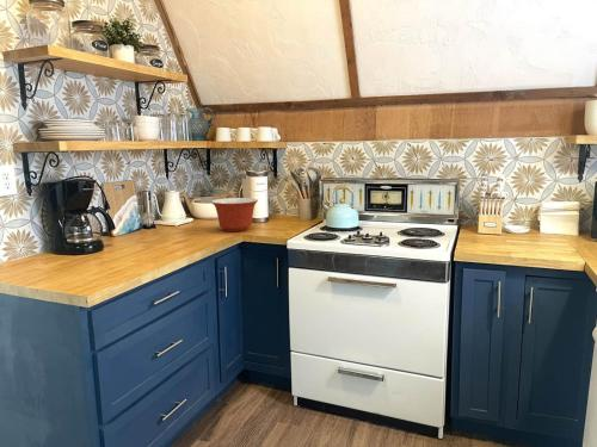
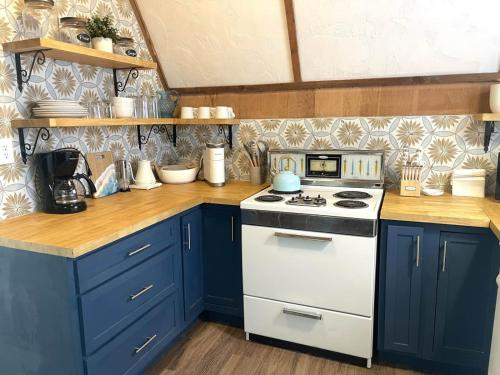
- mixing bowl (235, 215)
